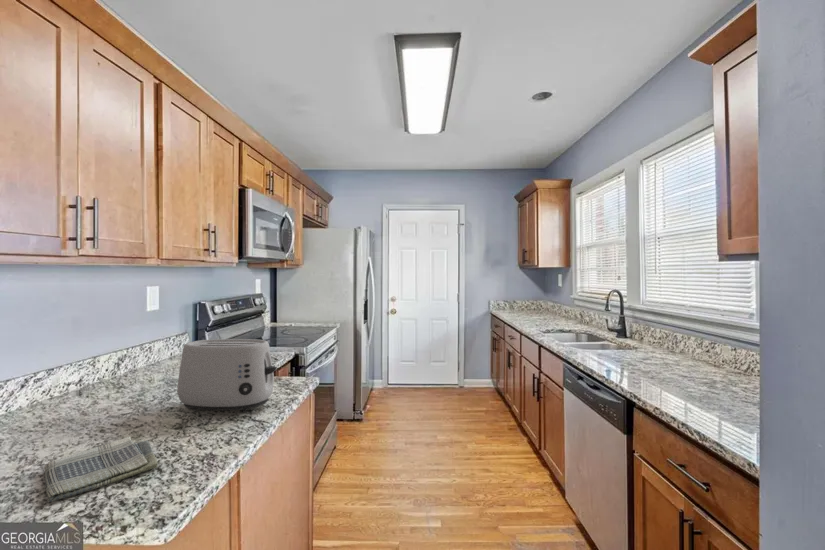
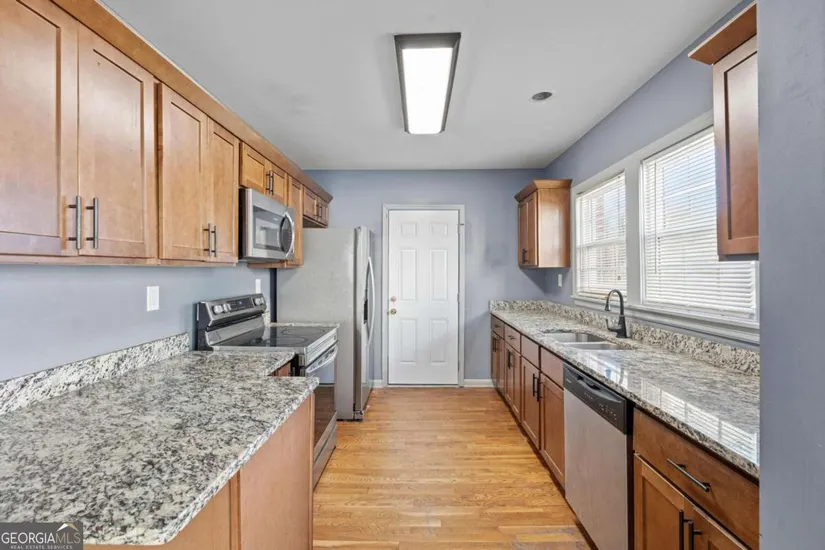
- toaster (227, 374)
- dish towel (103, 463)
